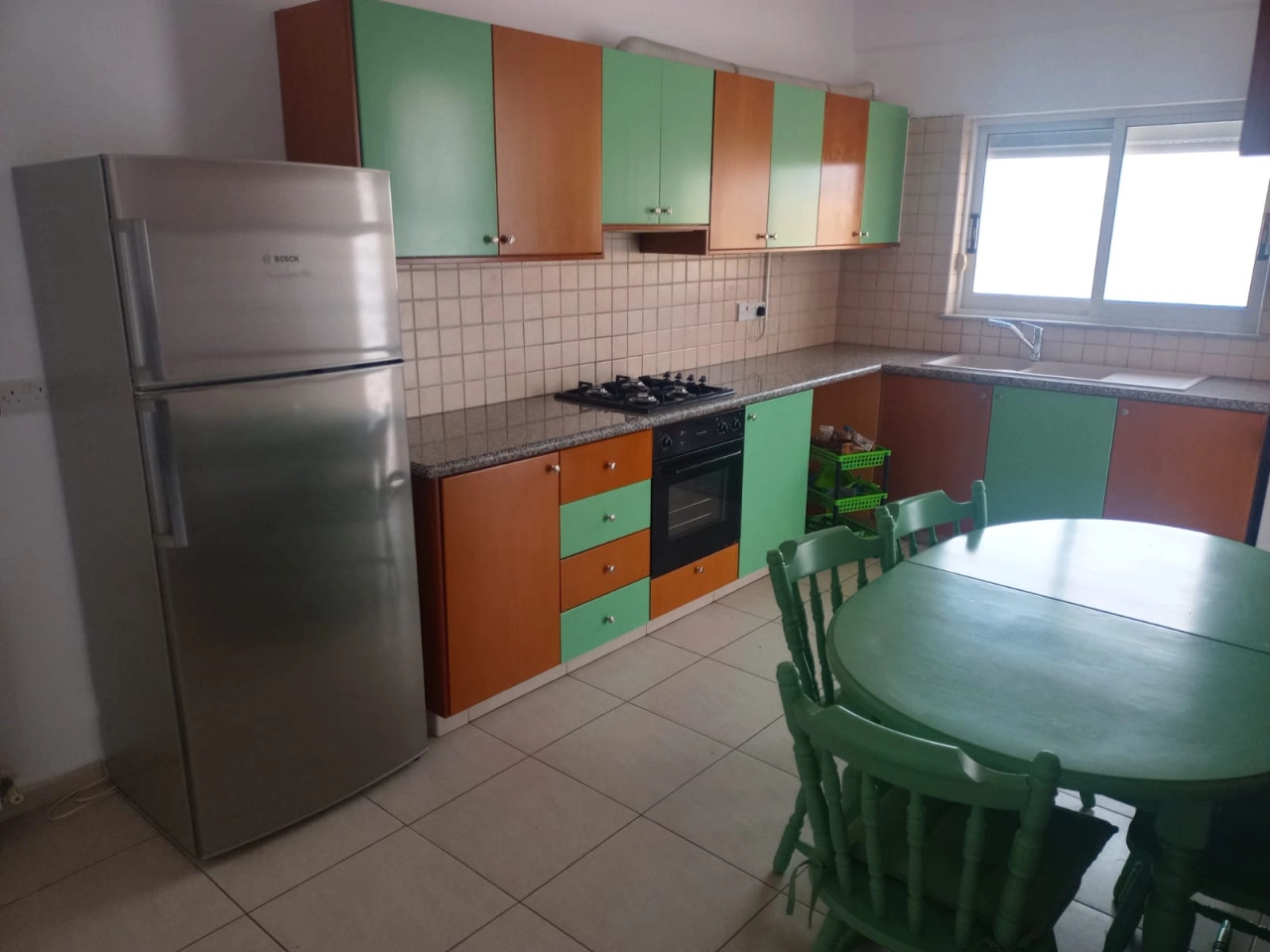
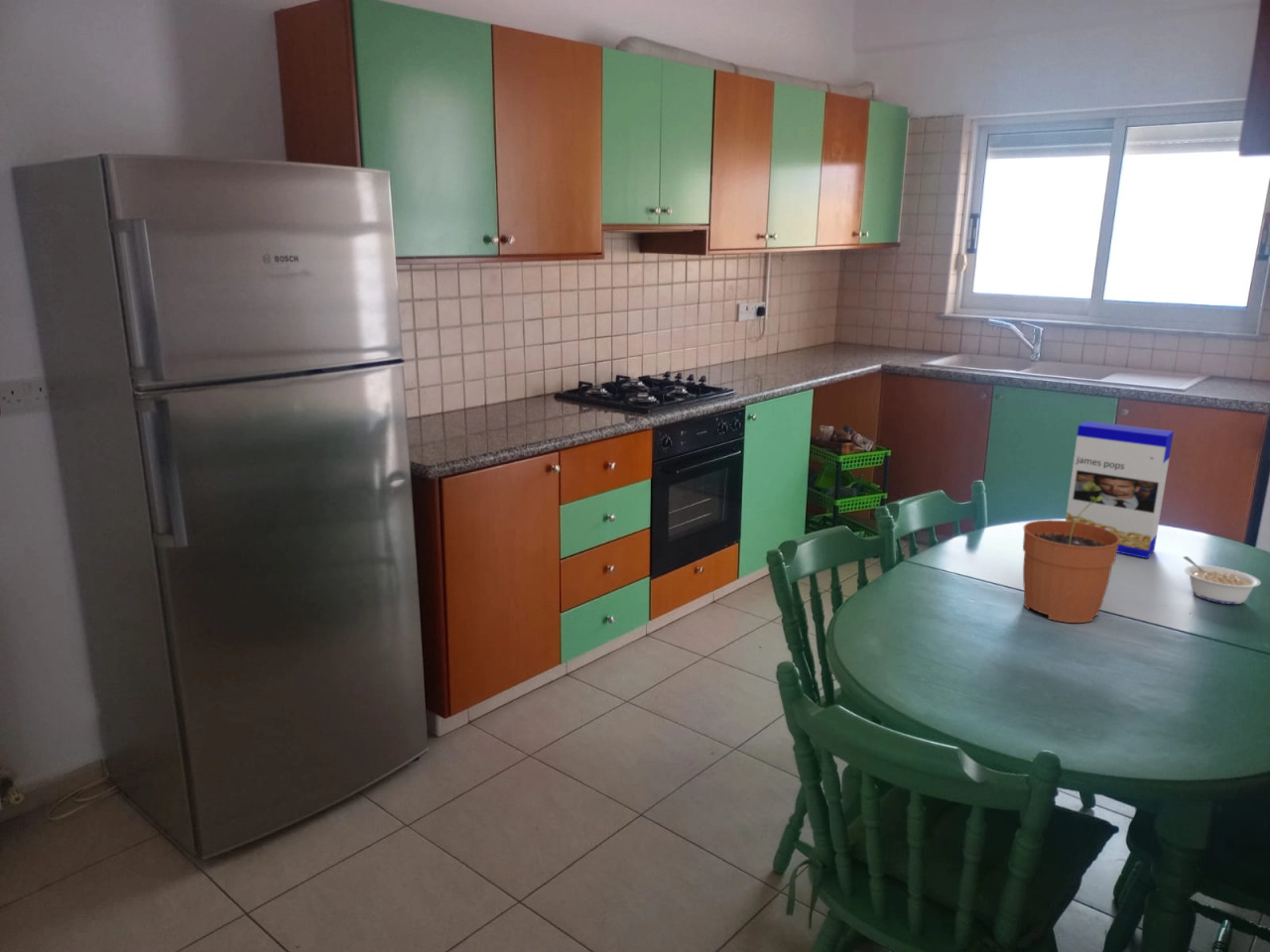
+ cereal box (1116, 488)
+ plant pot (1068, 551)
+ legume (1216, 583)
